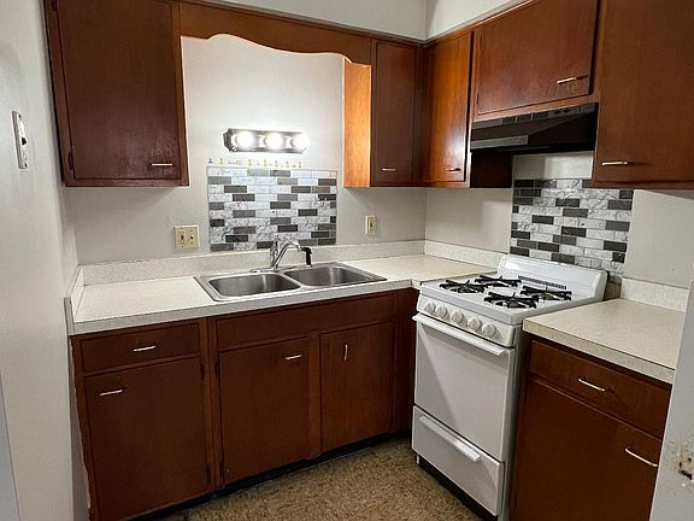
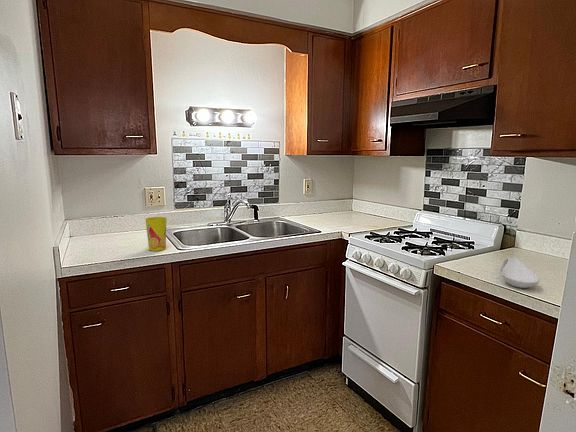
+ spoon rest (515, 271)
+ cup (156, 233)
